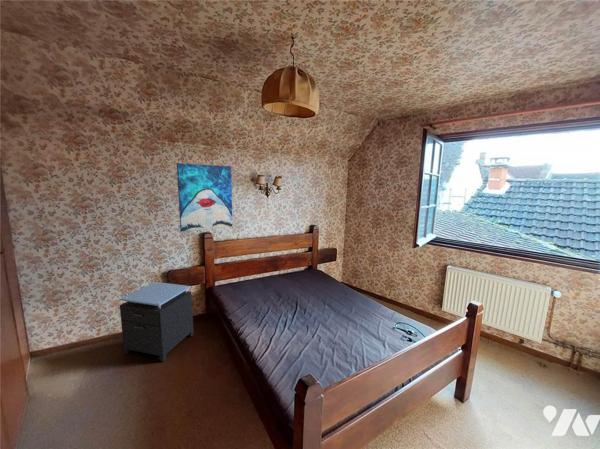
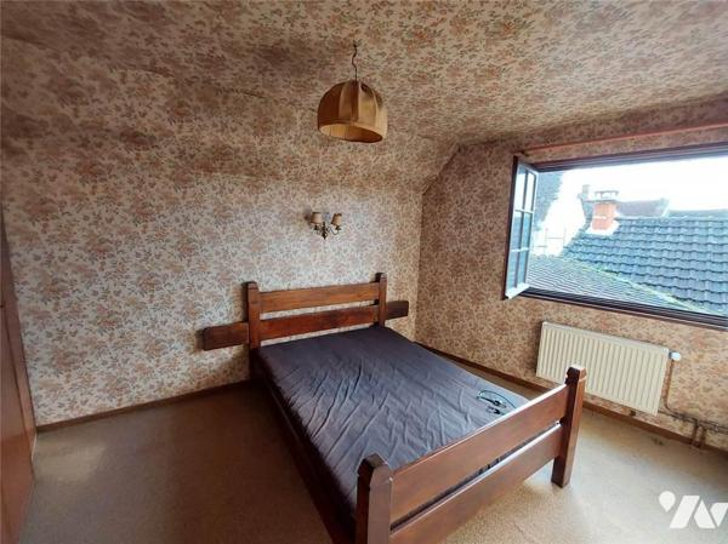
- wall art (206, 197)
- nightstand (159, 318)
